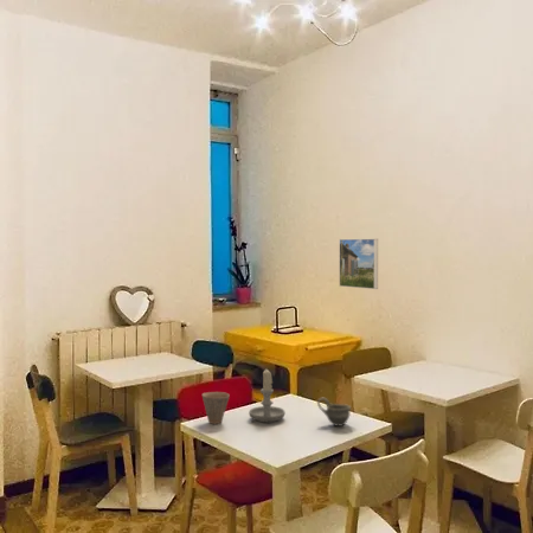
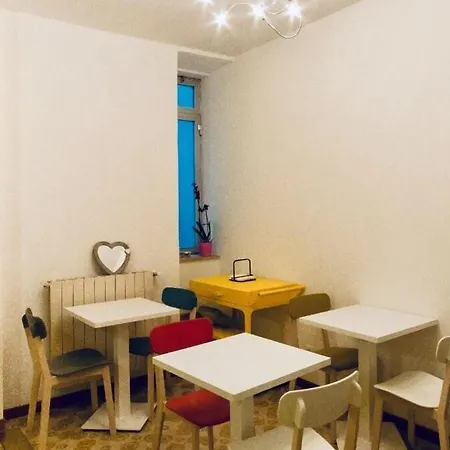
- cup (216, 407)
- candle (266, 393)
- cup (335, 411)
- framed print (358, 263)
